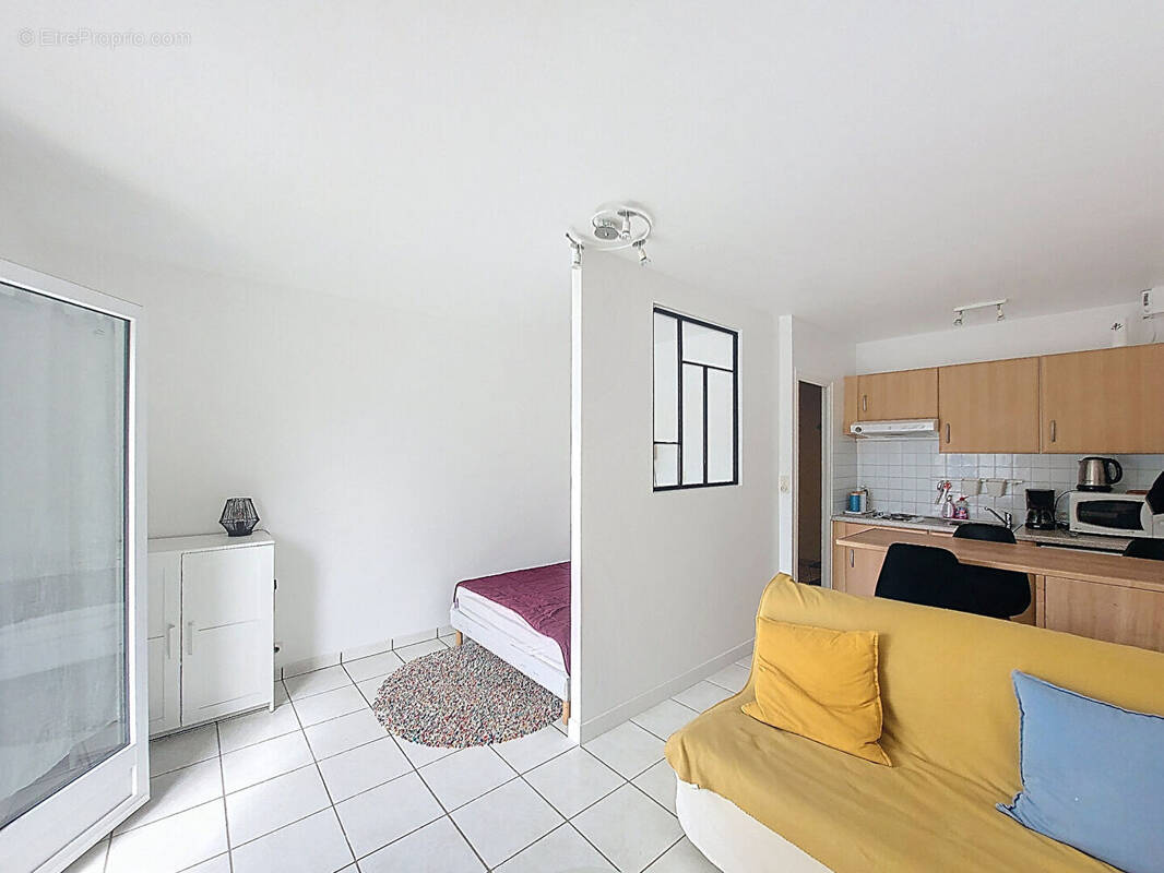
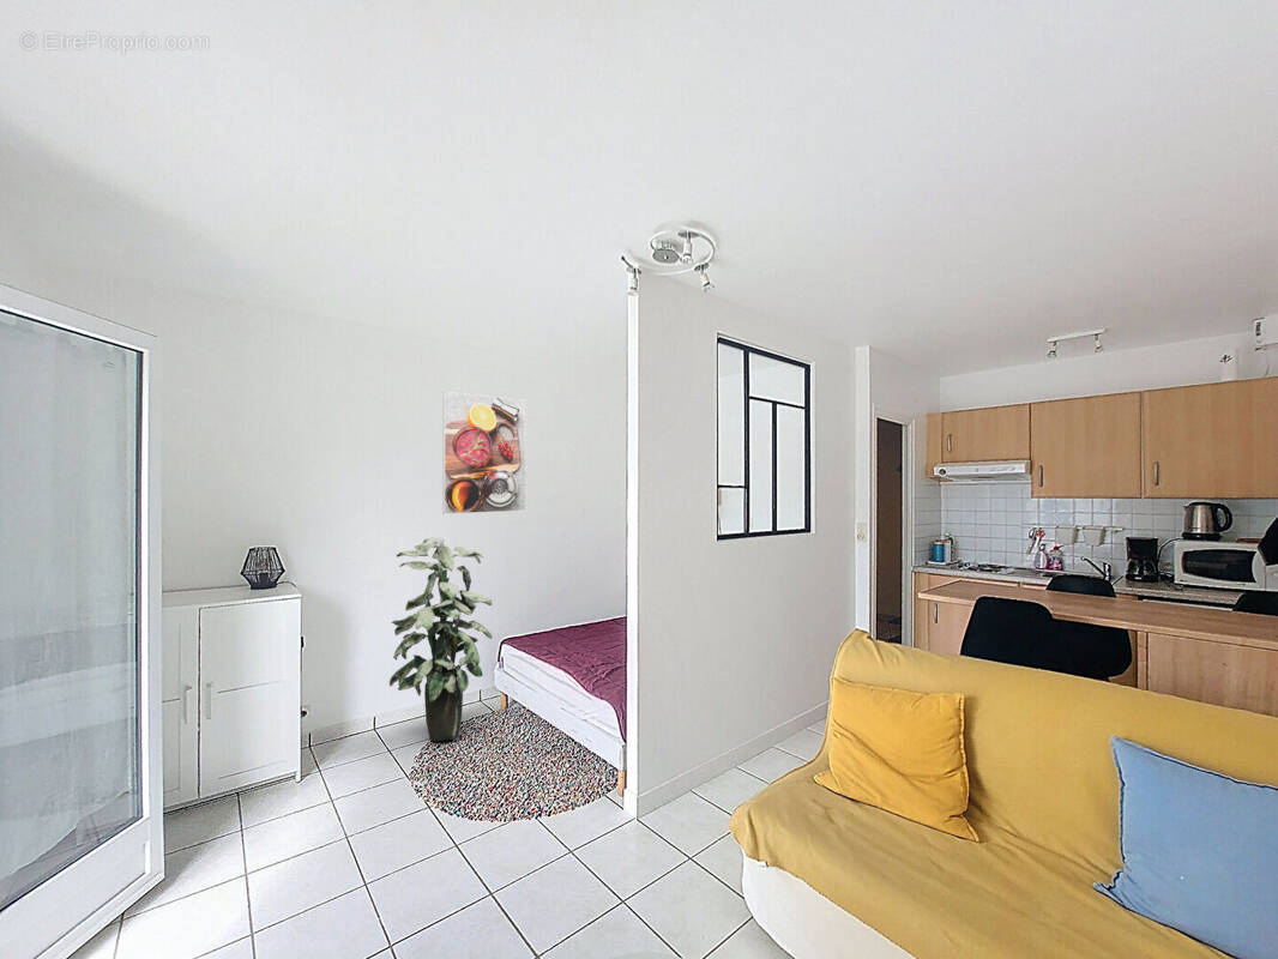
+ indoor plant (439, 635)
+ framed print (486, 454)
